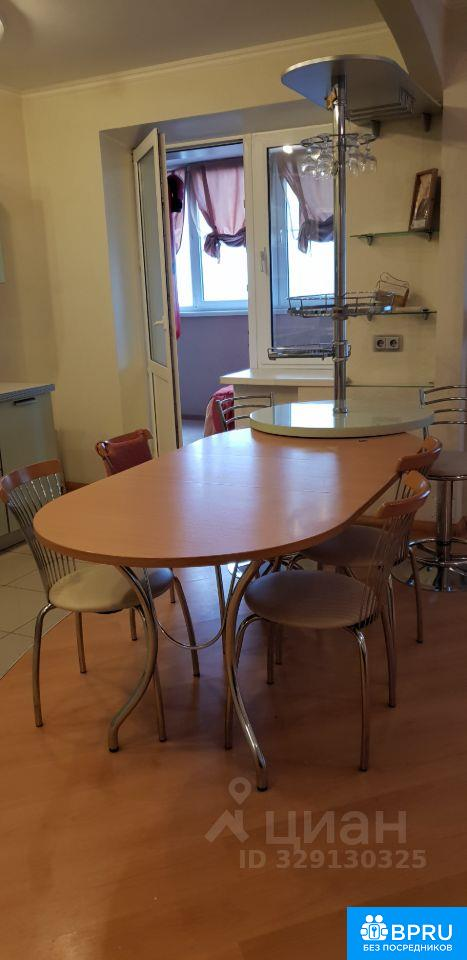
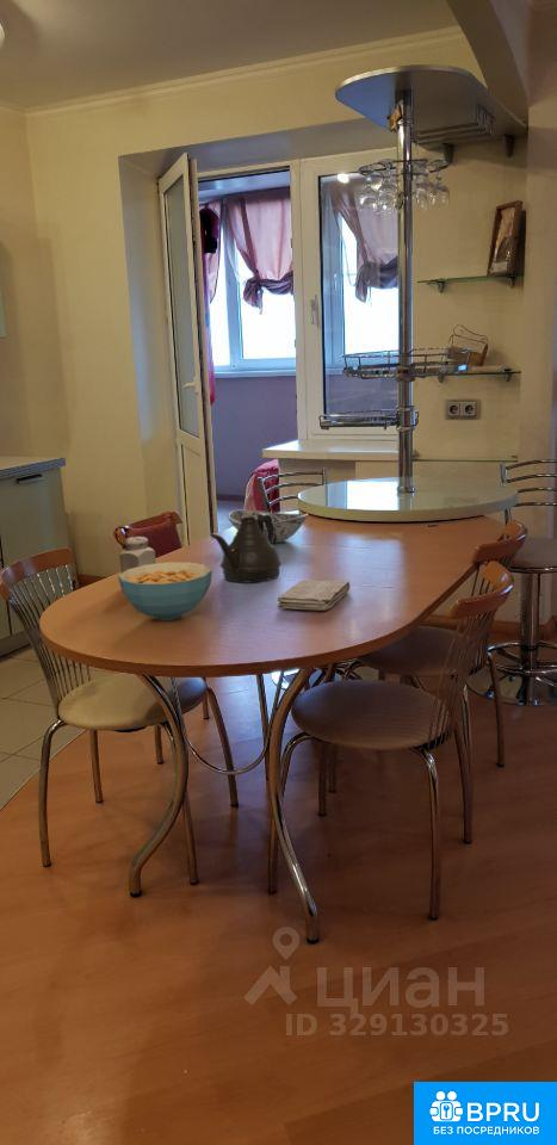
+ washcloth (314, 593)
+ cereal bowl (167, 594)
+ salt shaker (137, 562)
+ decorative bowl (266, 528)
+ teapot (242, 549)
